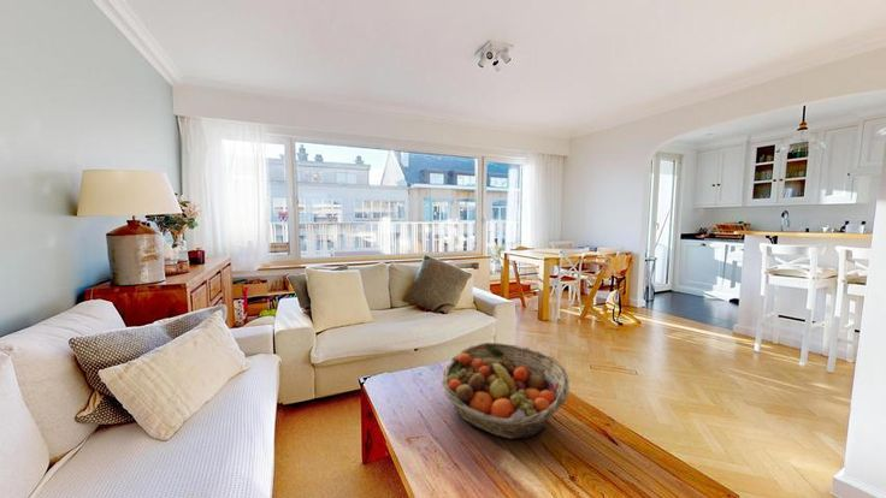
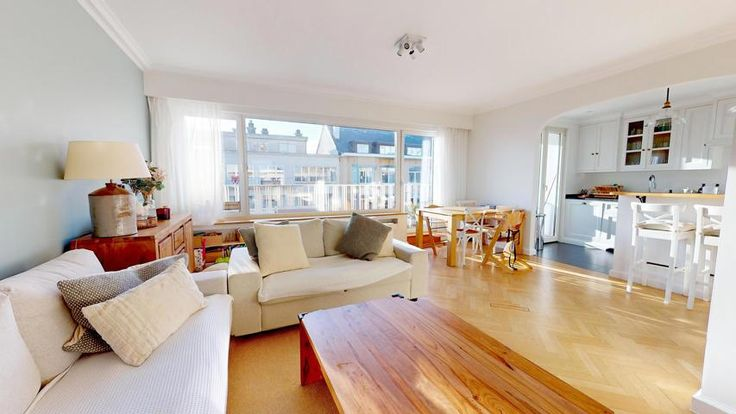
- fruit basket (502, 385)
